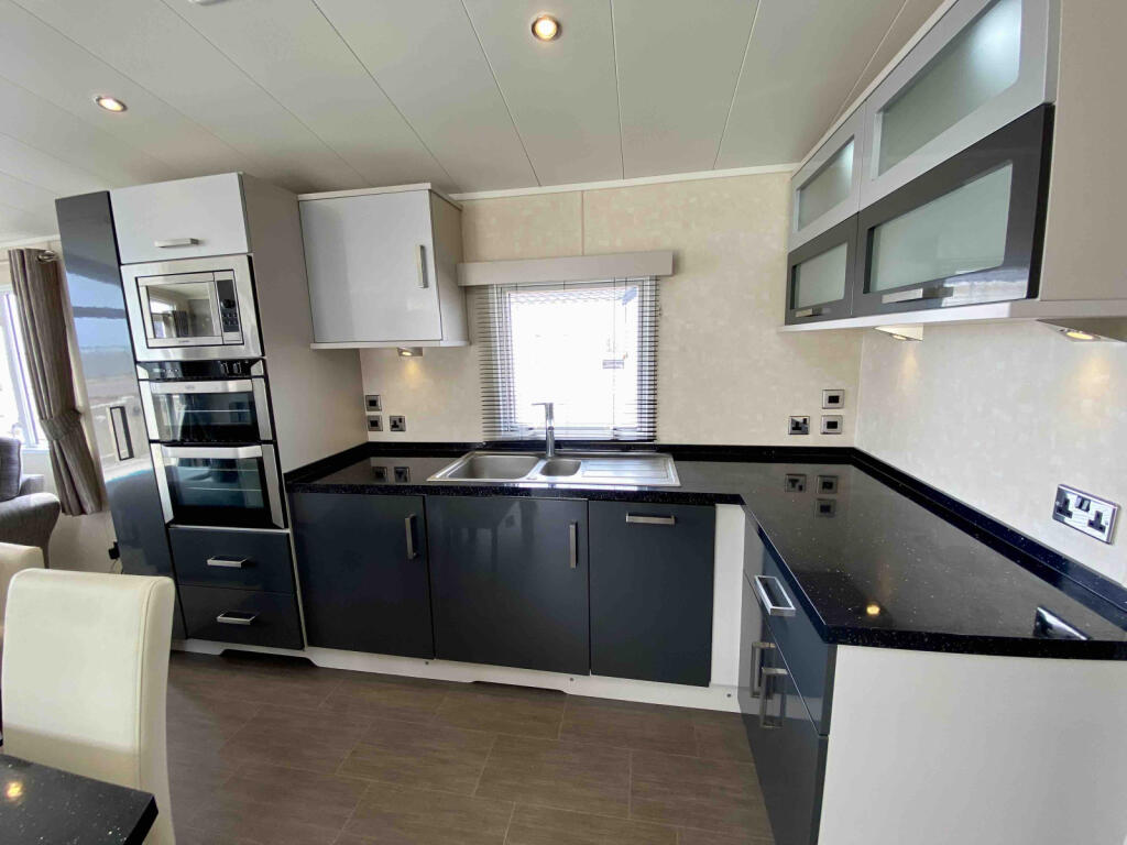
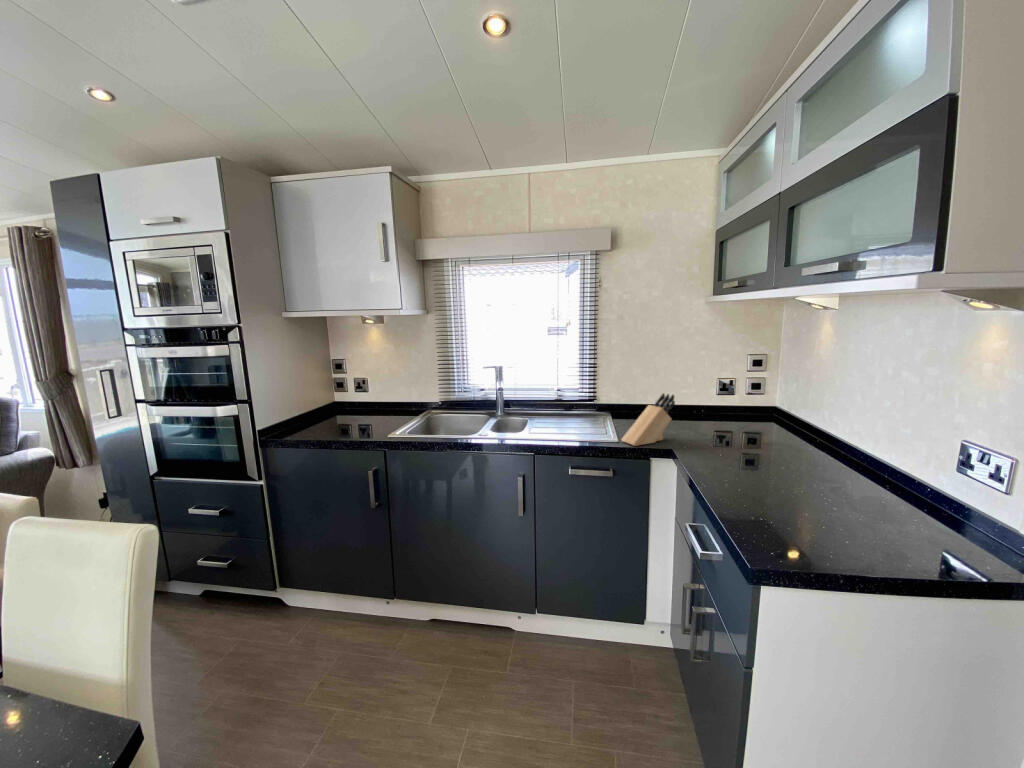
+ knife block (649, 417)
